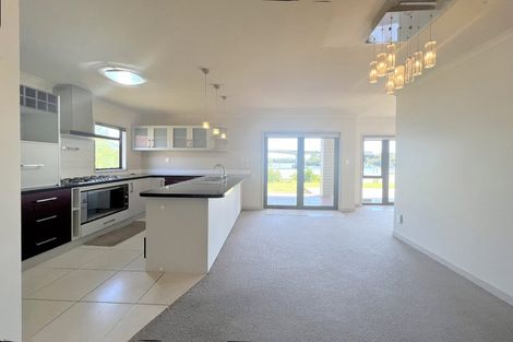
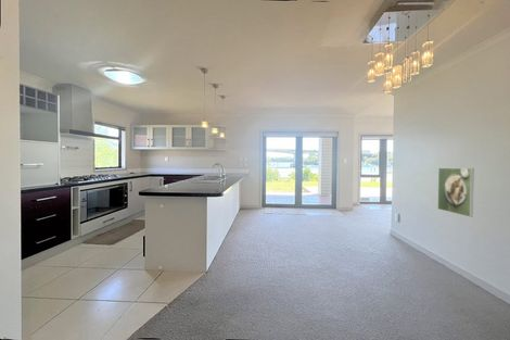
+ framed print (454, 190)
